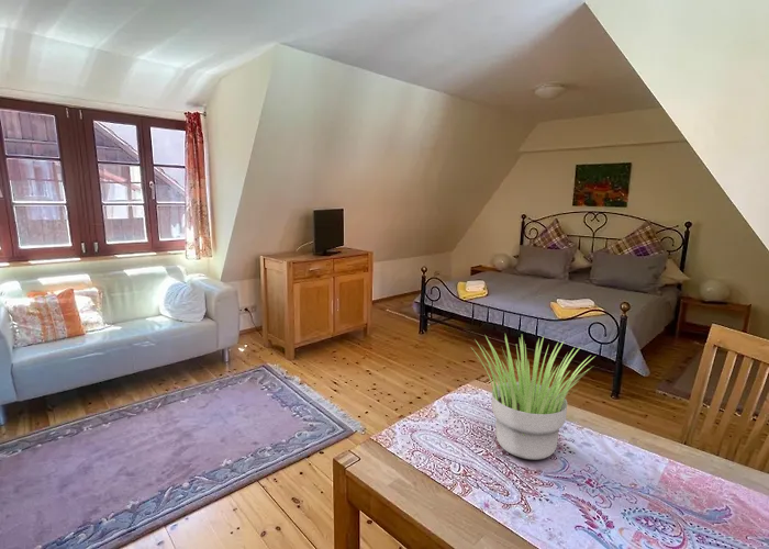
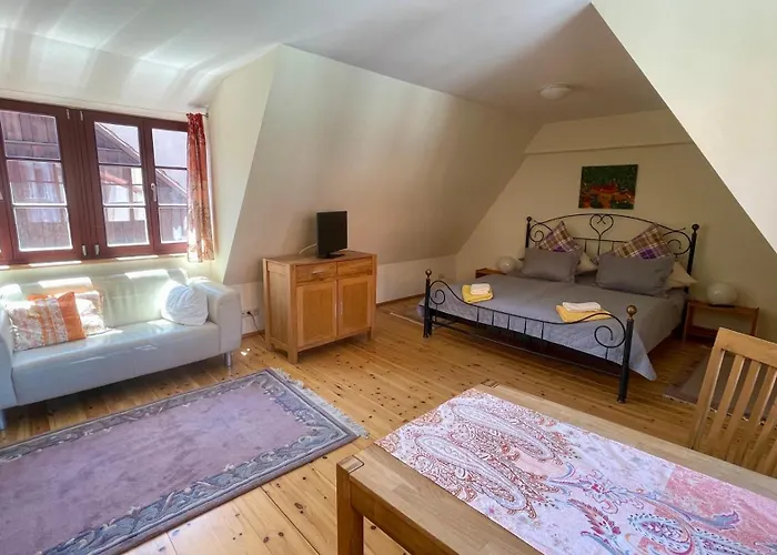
- potted plant (527, 400)
